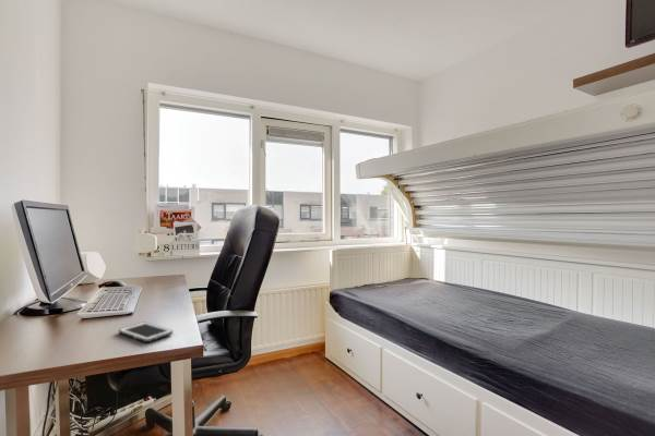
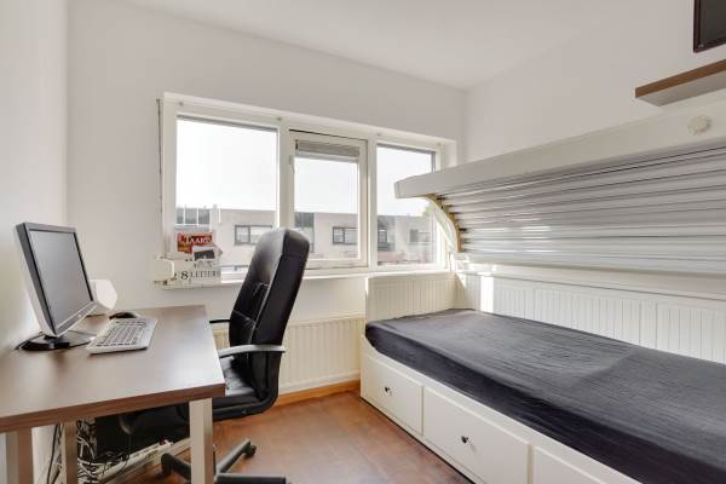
- cell phone (145, 331)
